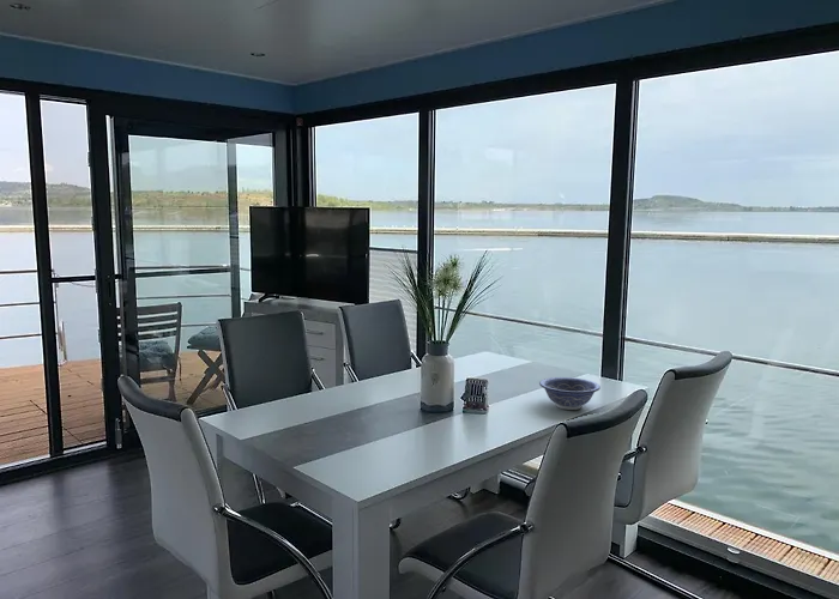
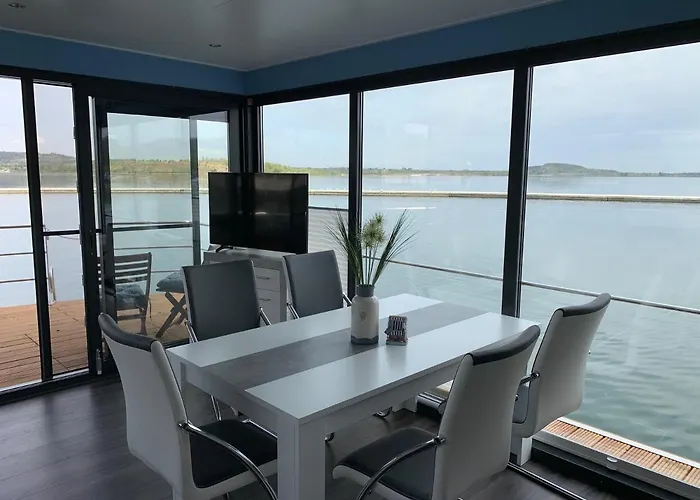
- decorative bowl (568, 394)
